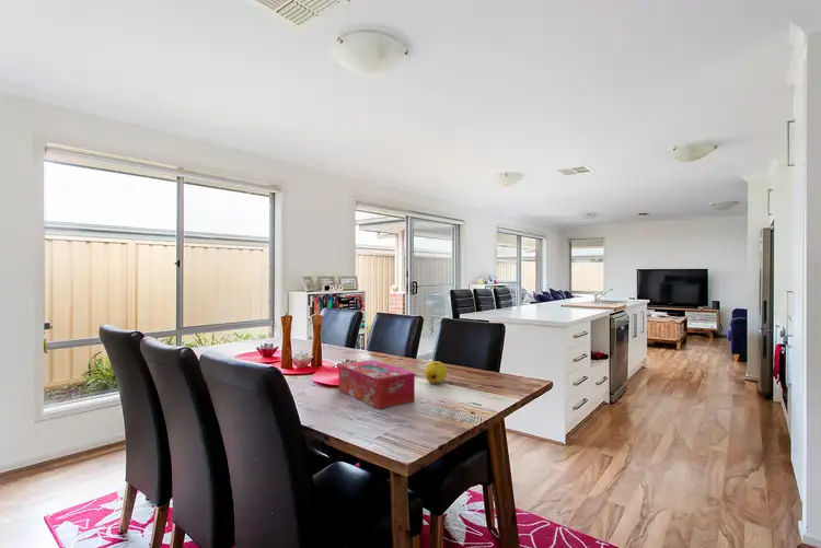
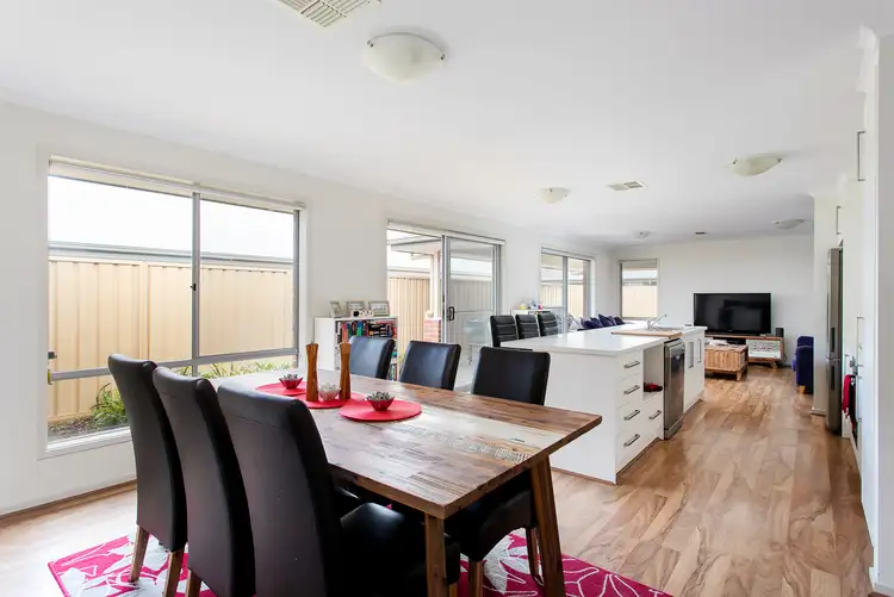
- fruit (436, 371)
- tissue box (374, 382)
